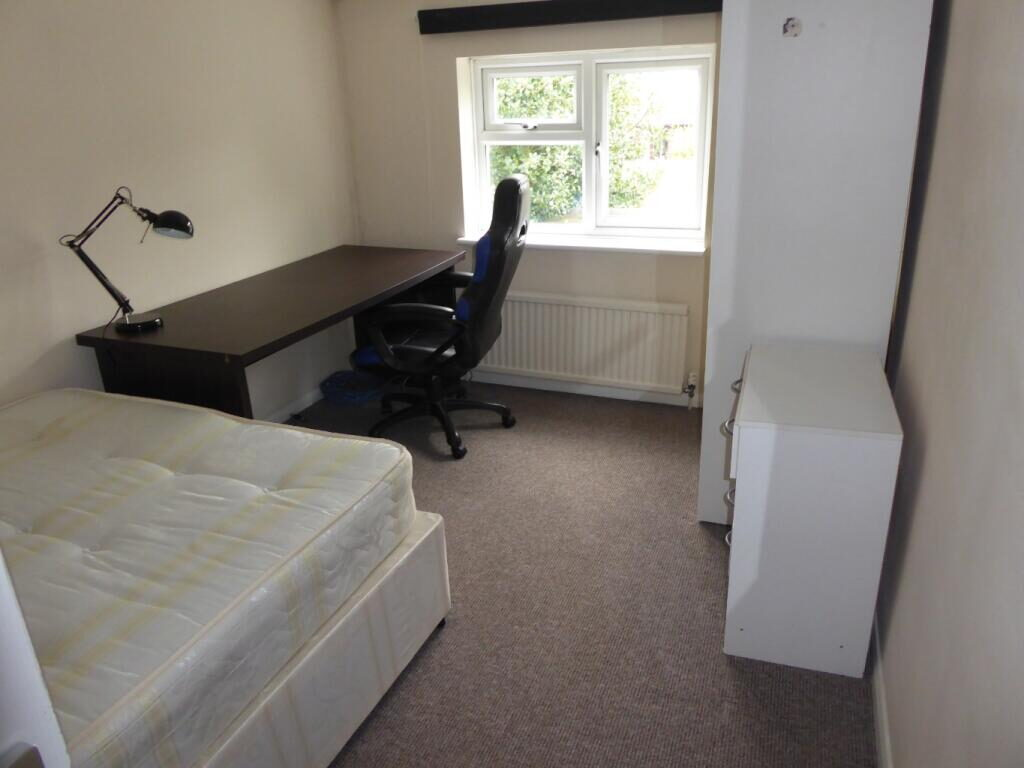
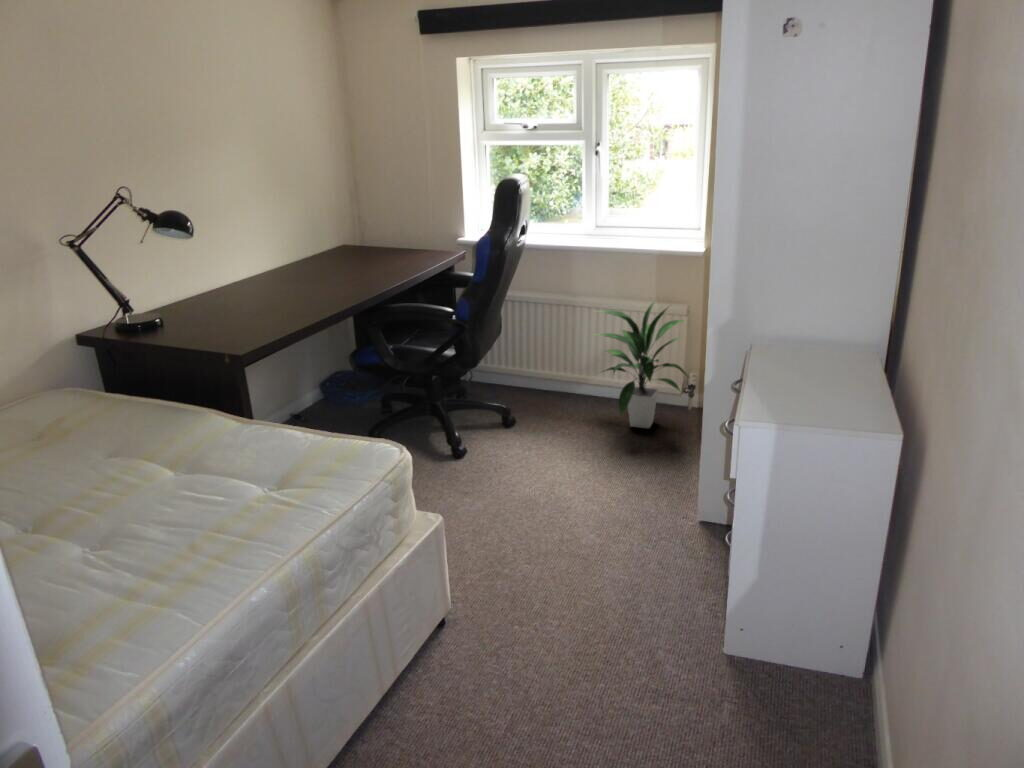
+ indoor plant (639, 363)
